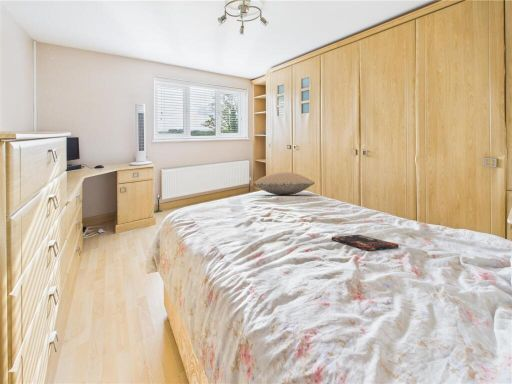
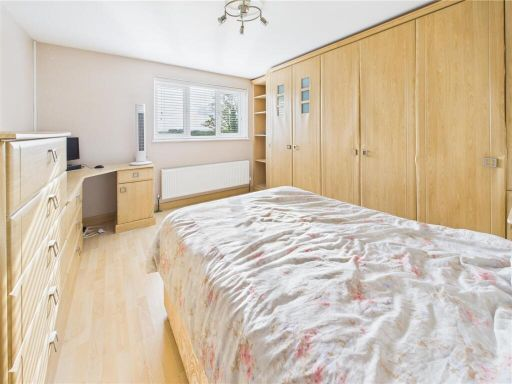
- book (362, 241)
- pillow (283, 183)
